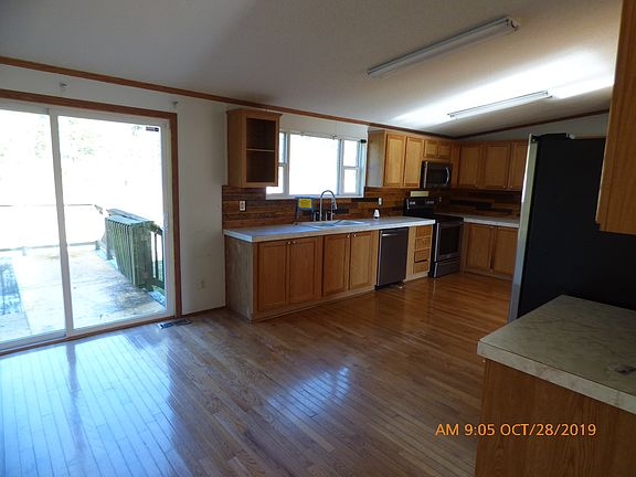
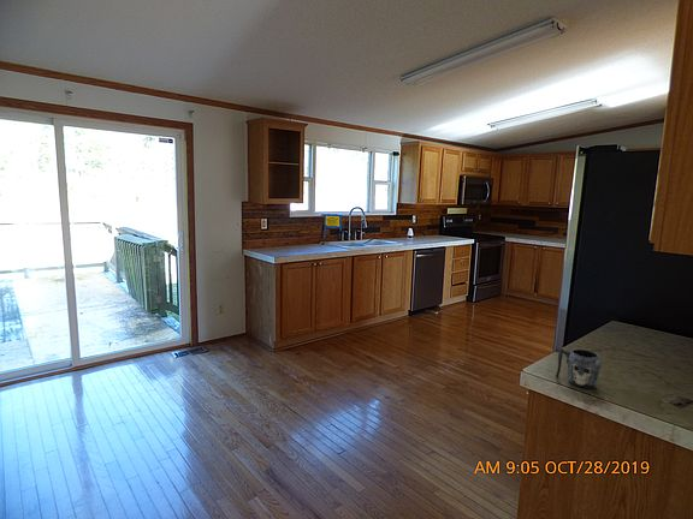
+ mug (575, 366)
